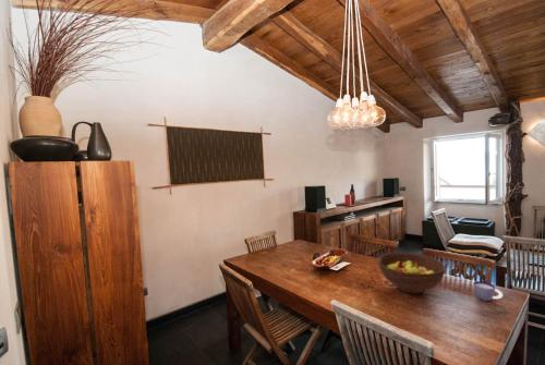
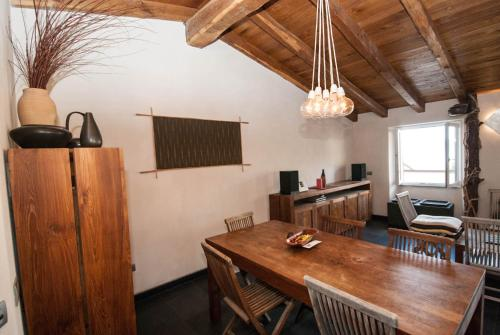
- fruit bowl (410, 275)
- cup (487, 292)
